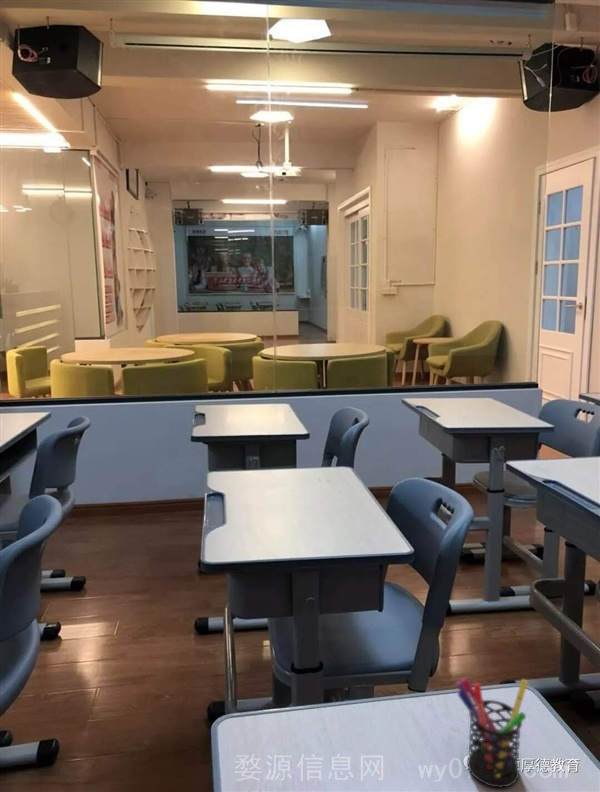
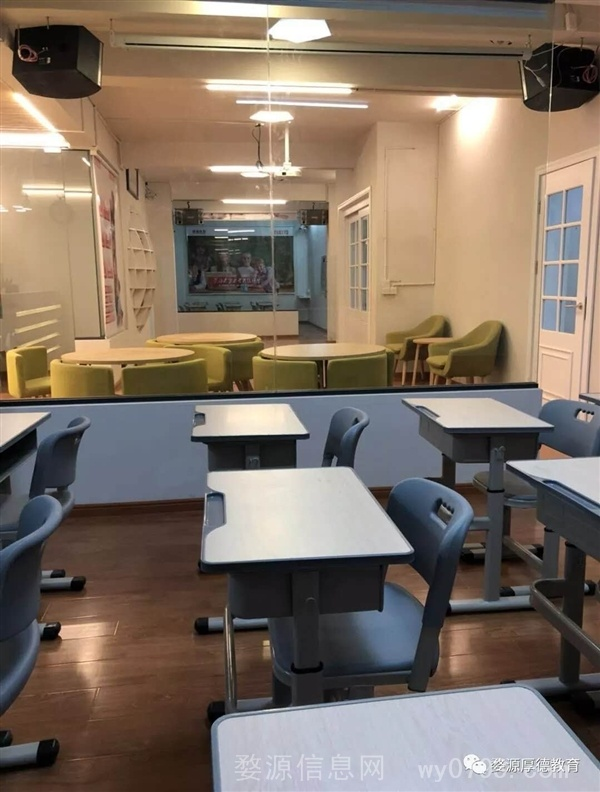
- pen holder (496, 728)
